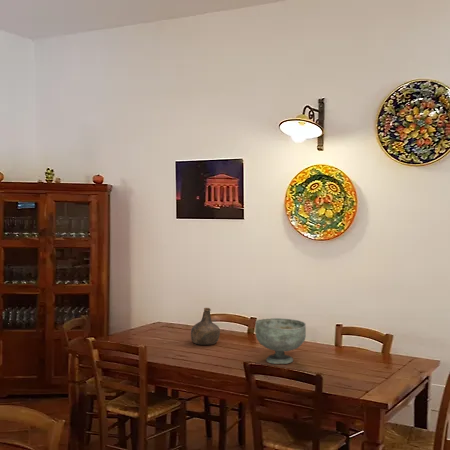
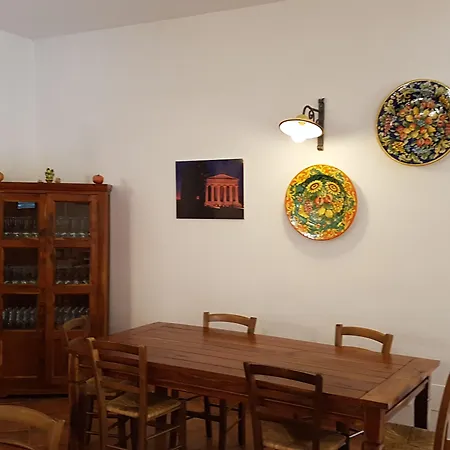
- decorative bowl (280, 341)
- bottle (205, 325)
